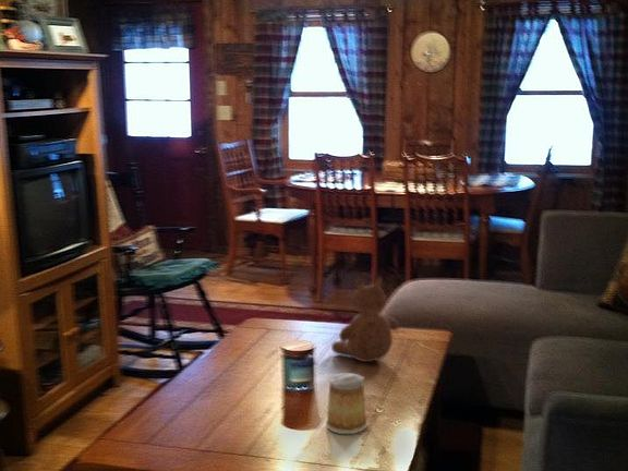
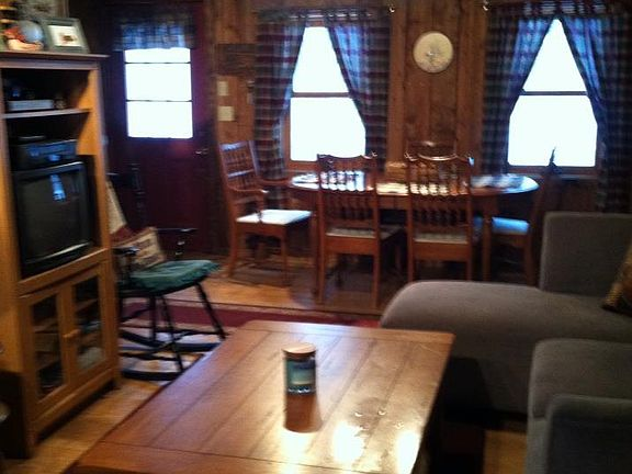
- mug (347, 398)
- teddy bear (362, 316)
